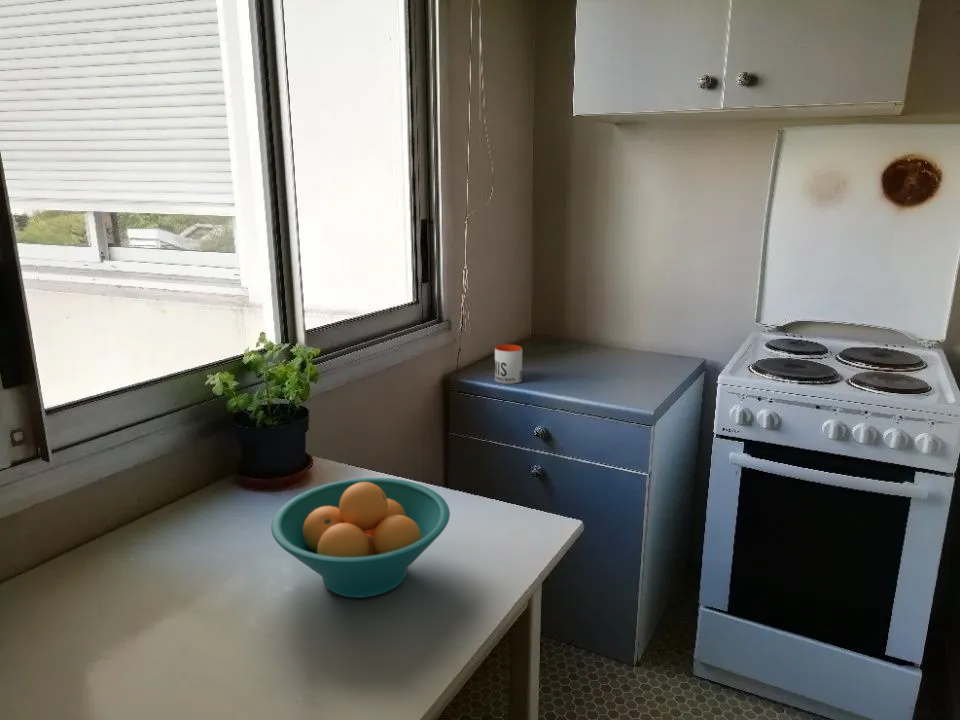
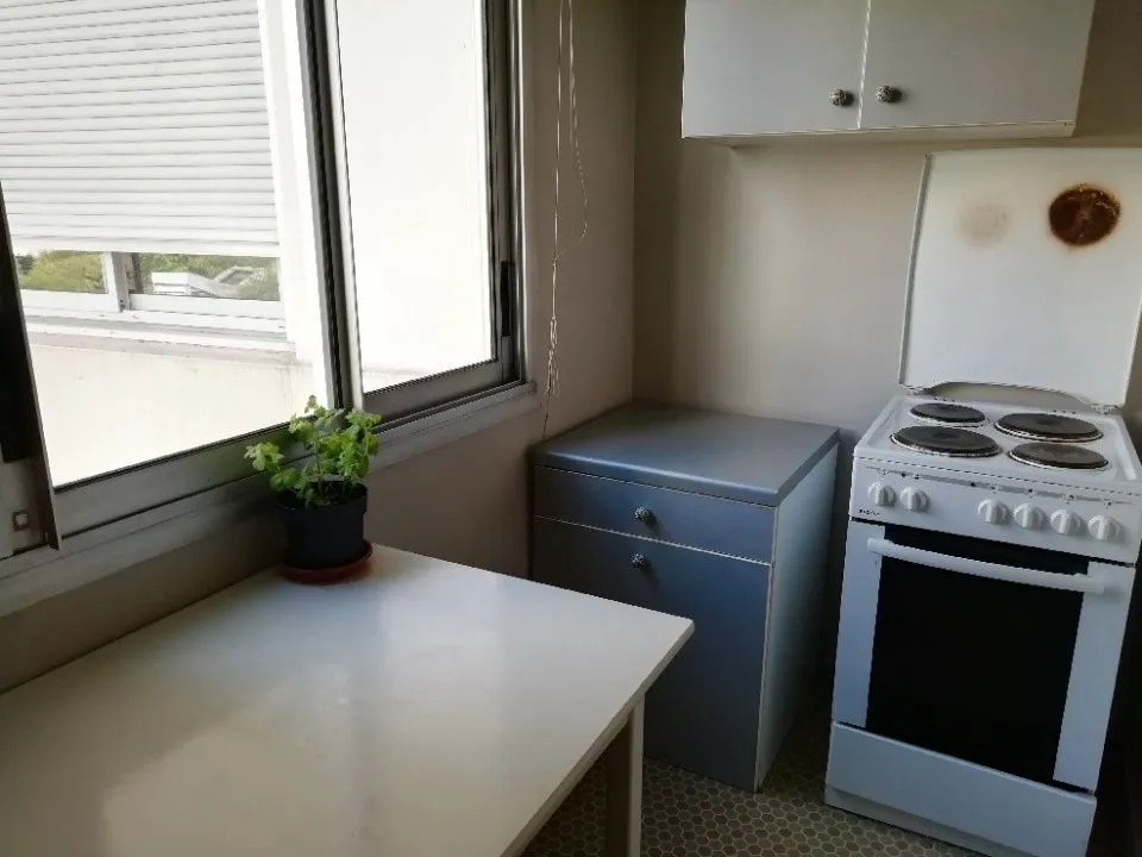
- mug (509, 362)
- fruit bowl (363, 531)
